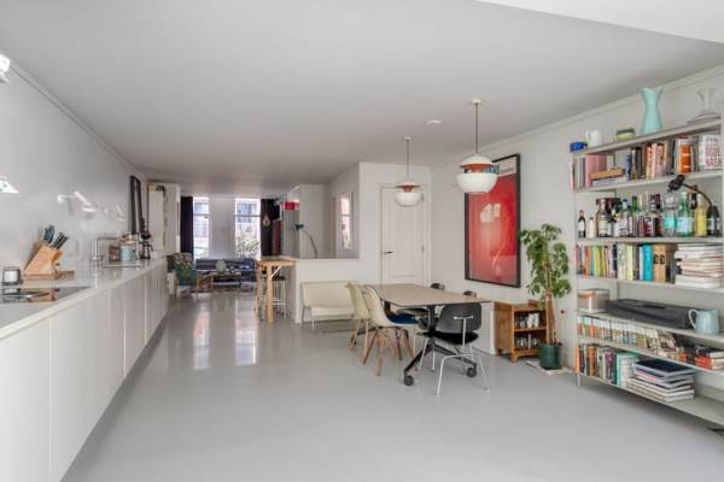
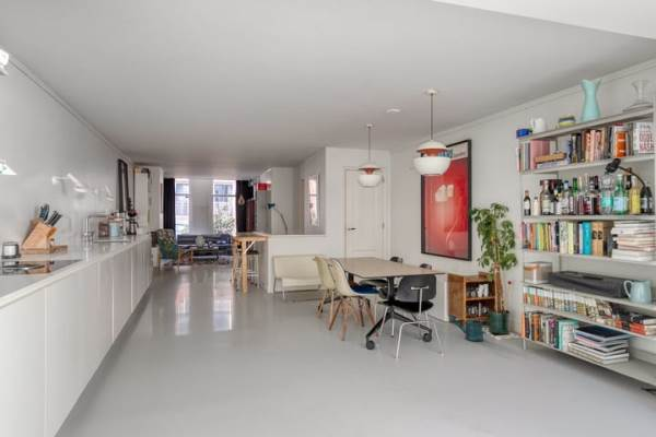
+ watering can (468, 327)
